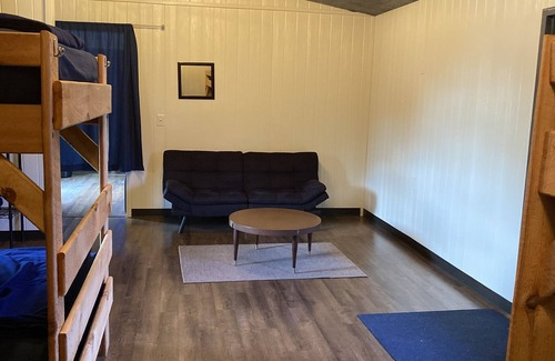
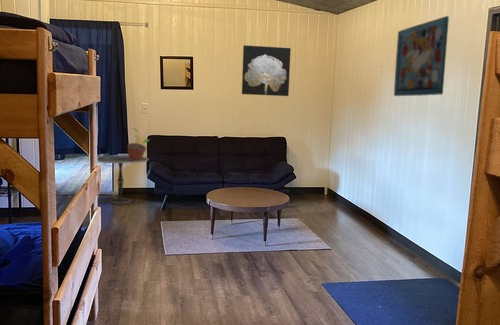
+ wall art (266, 71)
+ side table (120, 179)
+ potted plant (134, 144)
+ rug (418, 60)
